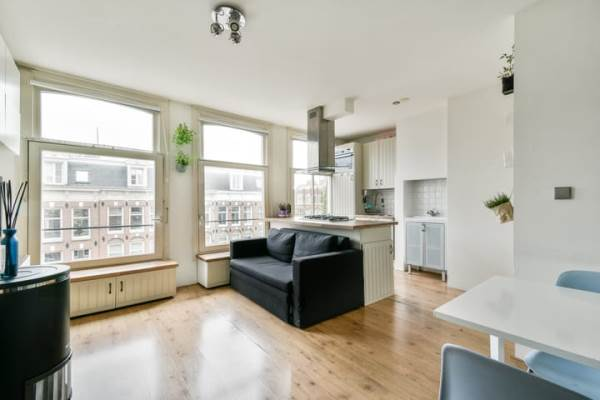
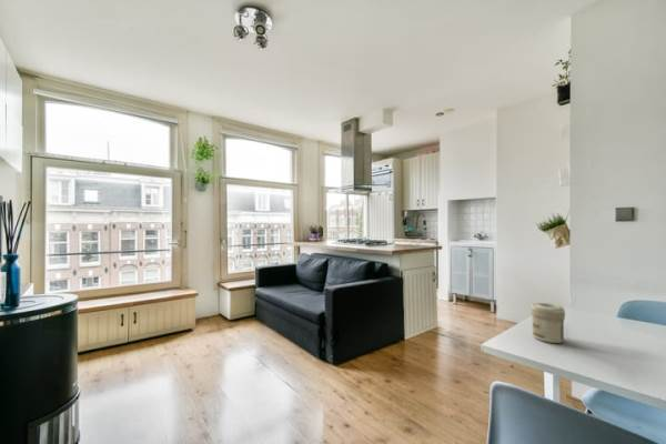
+ jar (547, 322)
